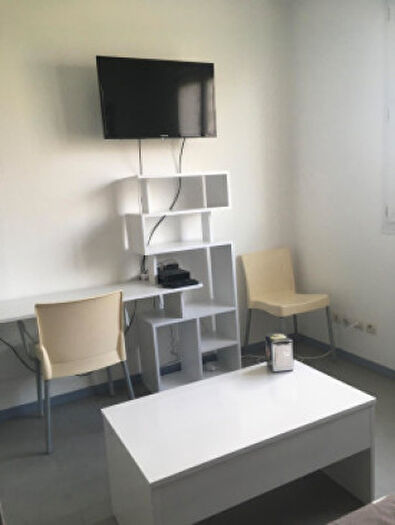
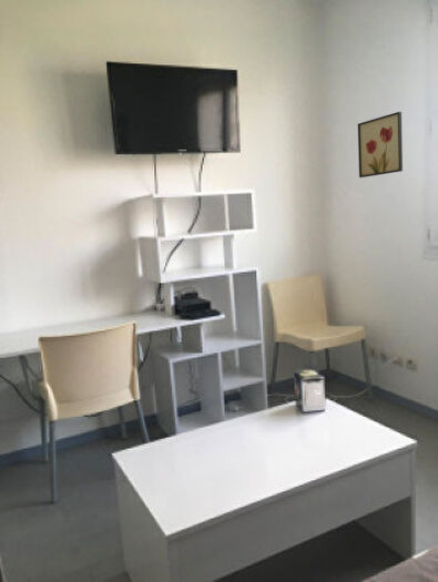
+ wall art (379, 146)
